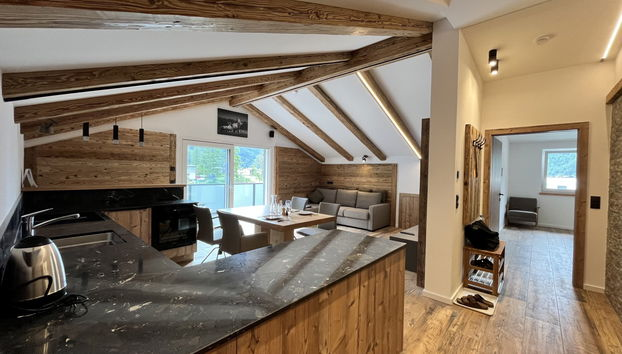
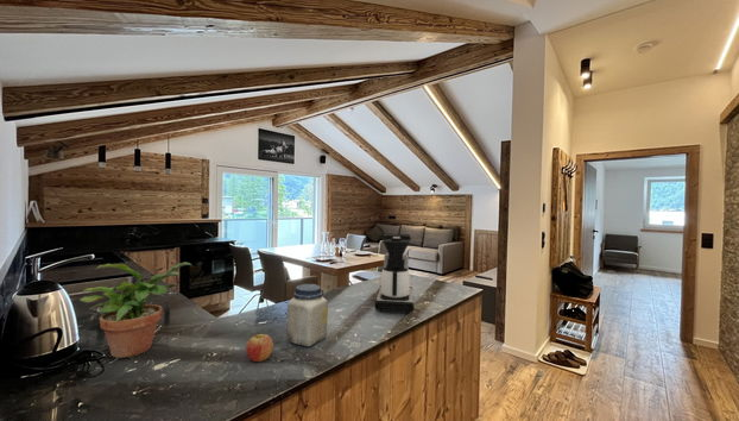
+ potted plant (140, 302)
+ jar (307, 313)
+ fruit (259, 346)
+ coffee maker (396, 269)
